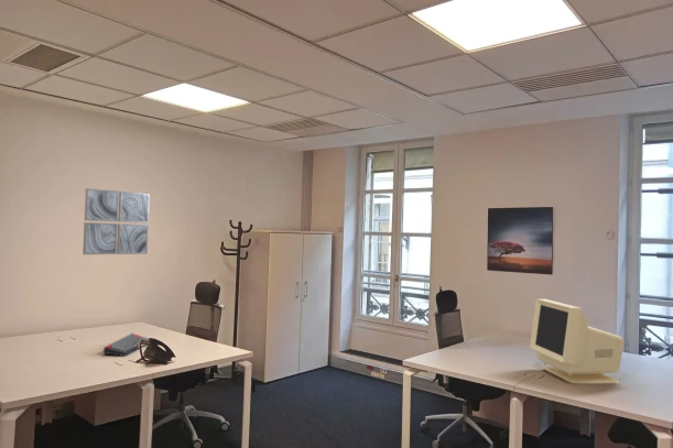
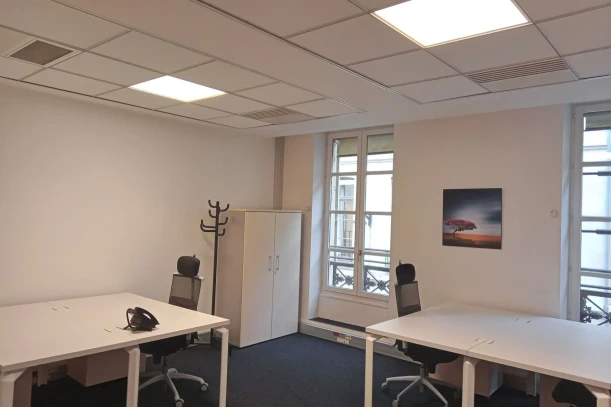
- monitor (578, 339)
- keyboard (127, 343)
- wall art (118, 221)
